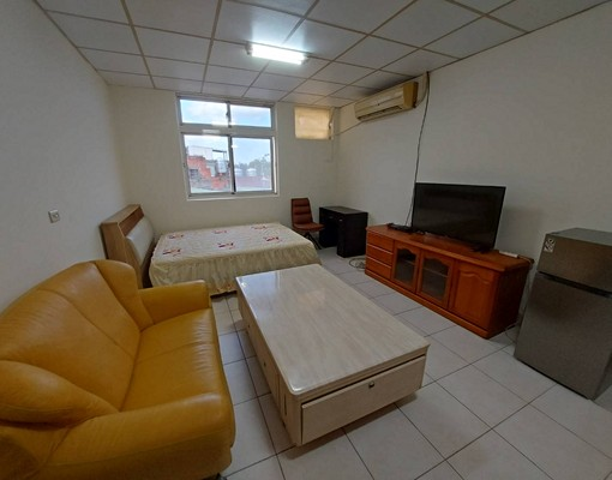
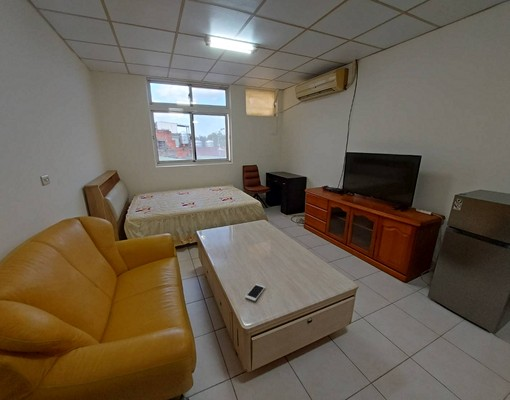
+ cell phone (255, 291)
